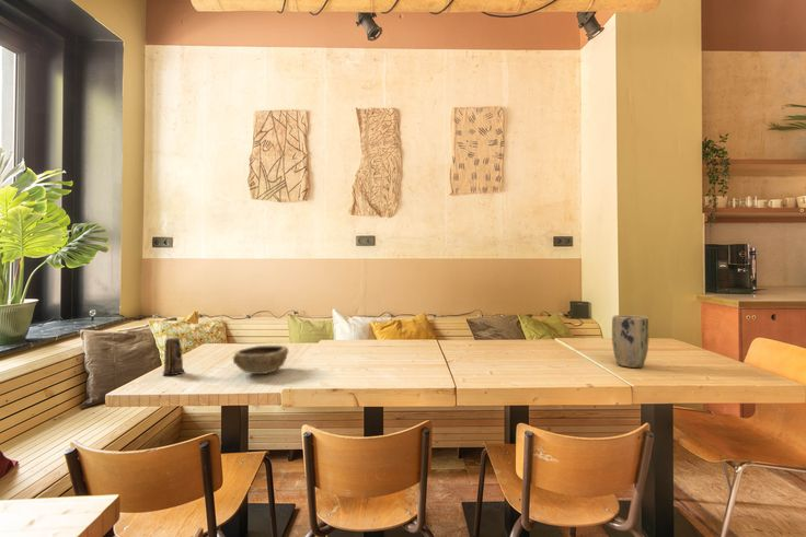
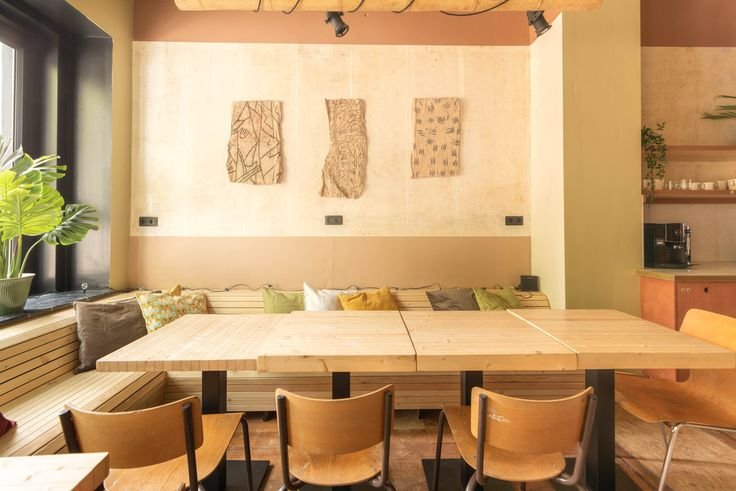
- plant pot (630, 340)
- bowl (260, 360)
- candle (173, 355)
